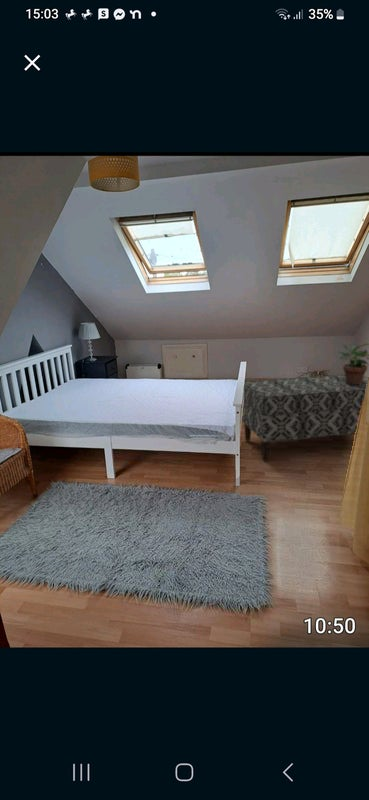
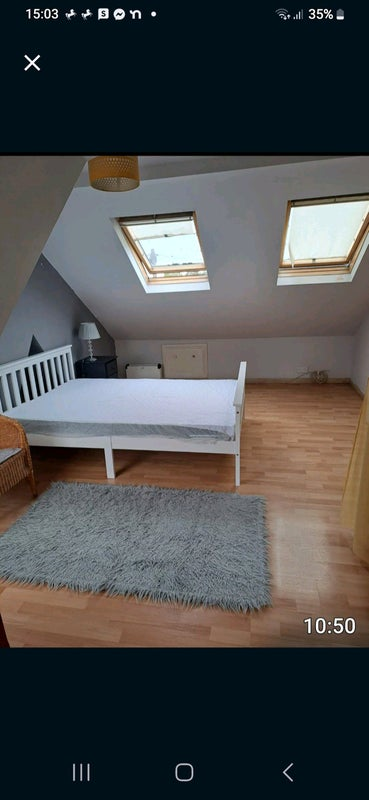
- bench (313, 414)
- potted plant (351, 362)
